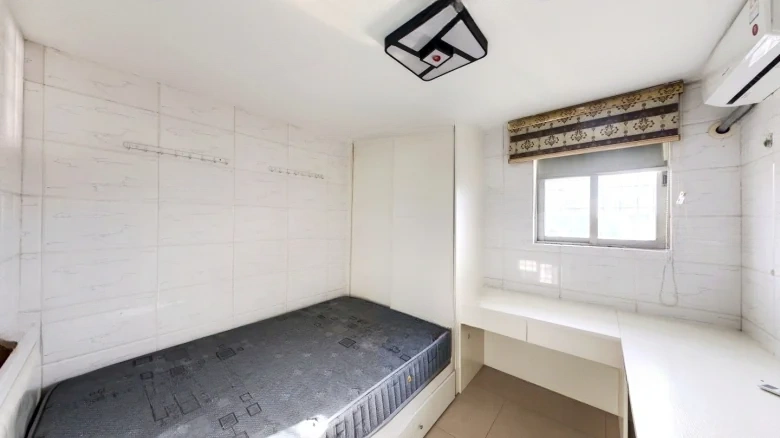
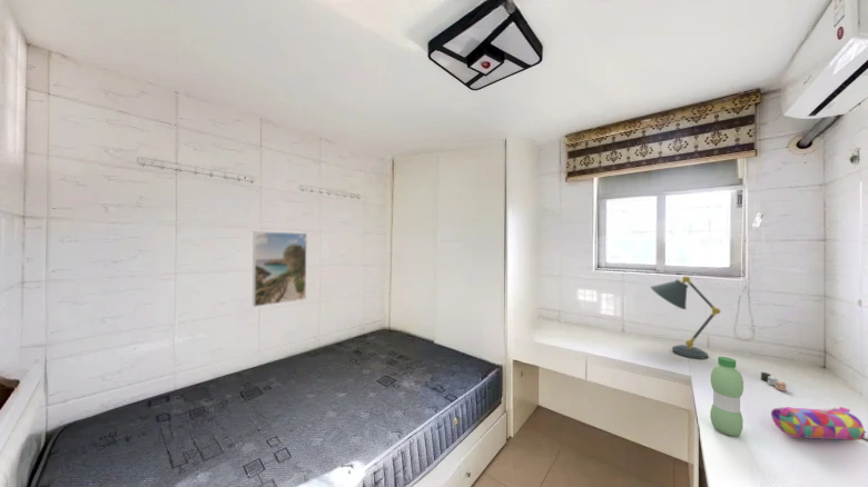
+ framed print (280, 267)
+ candle (772, 380)
+ pencil case (816, 421)
+ water bottle (726, 395)
+ desk lamp (682, 308)
